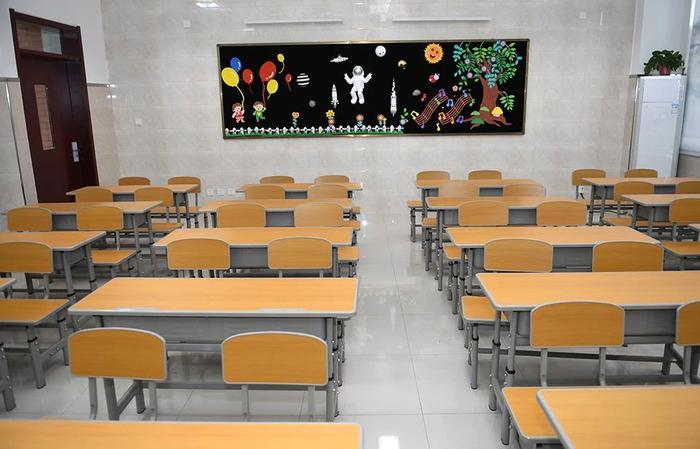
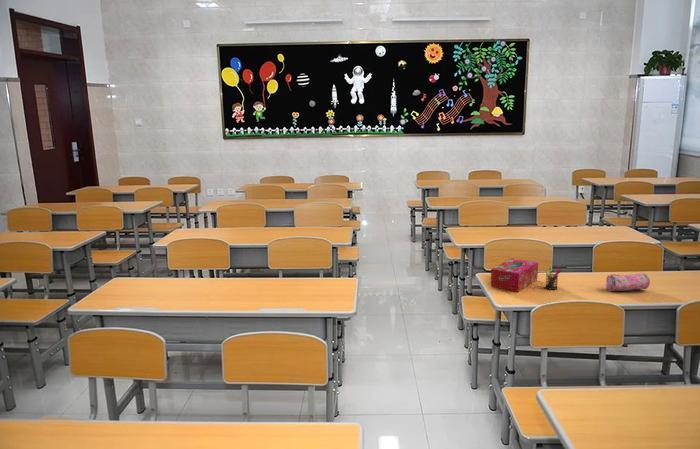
+ pencil case (627, 281)
+ tissue box (514, 274)
+ pen holder (551, 276)
